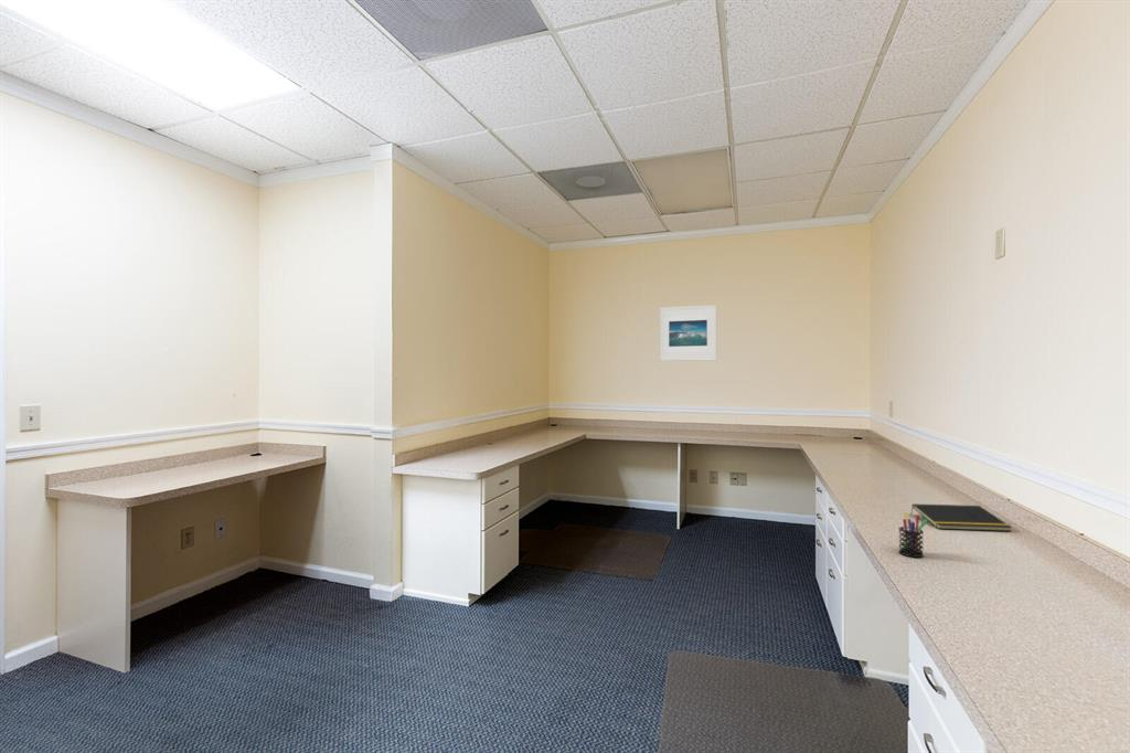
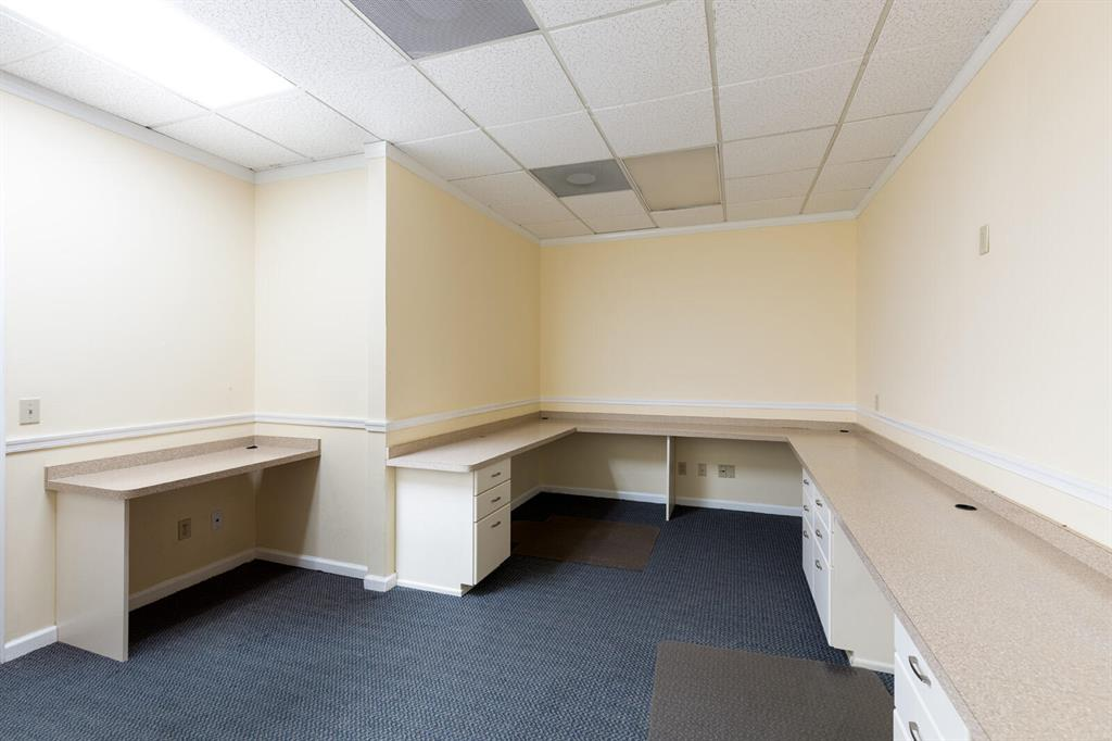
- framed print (687, 333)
- pen holder (914, 533)
- notepad (959, 517)
